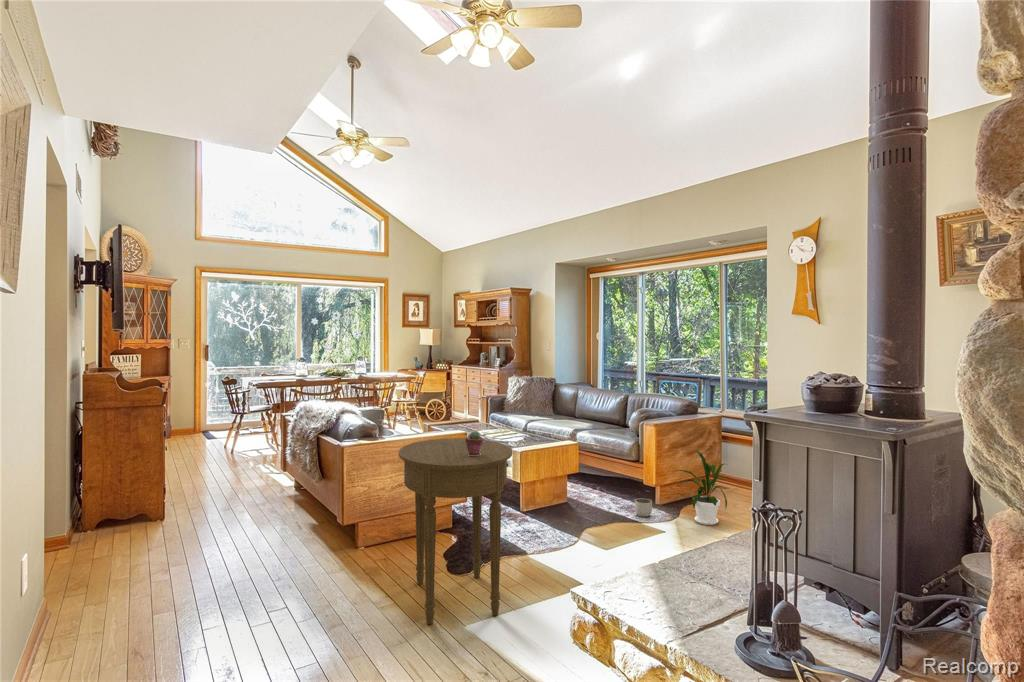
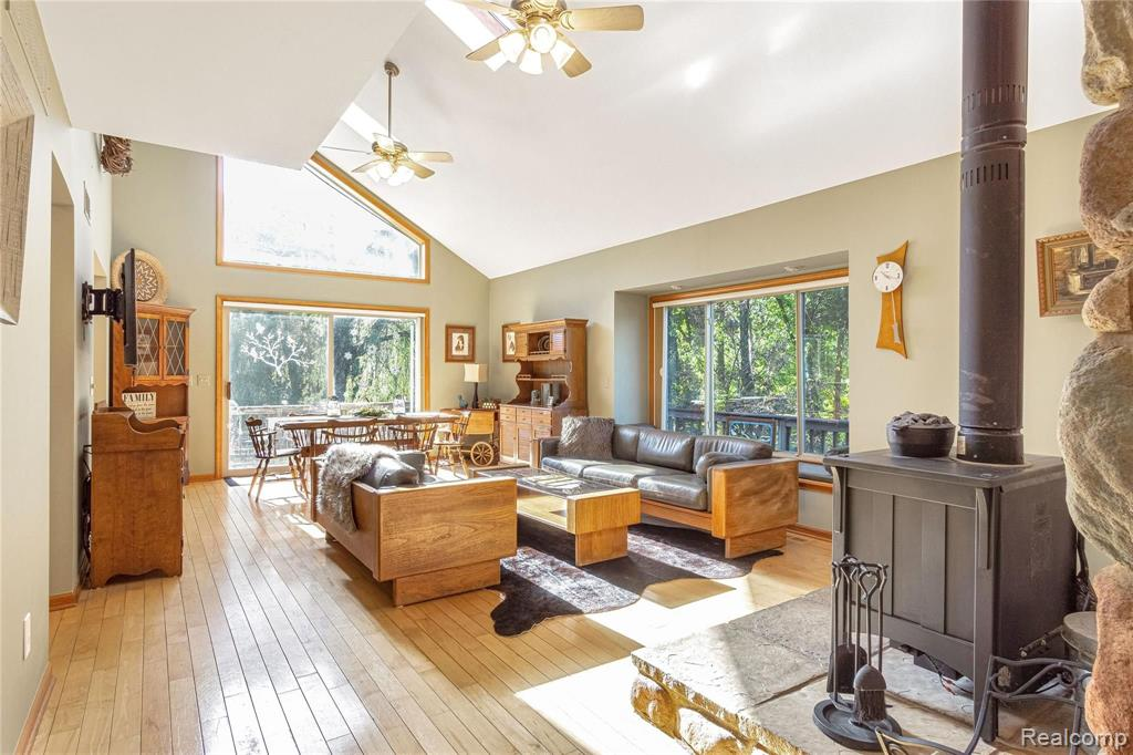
- side table (473, 524)
- planter (643, 507)
- house plant (704, 487)
- potted succulent (474, 442)
